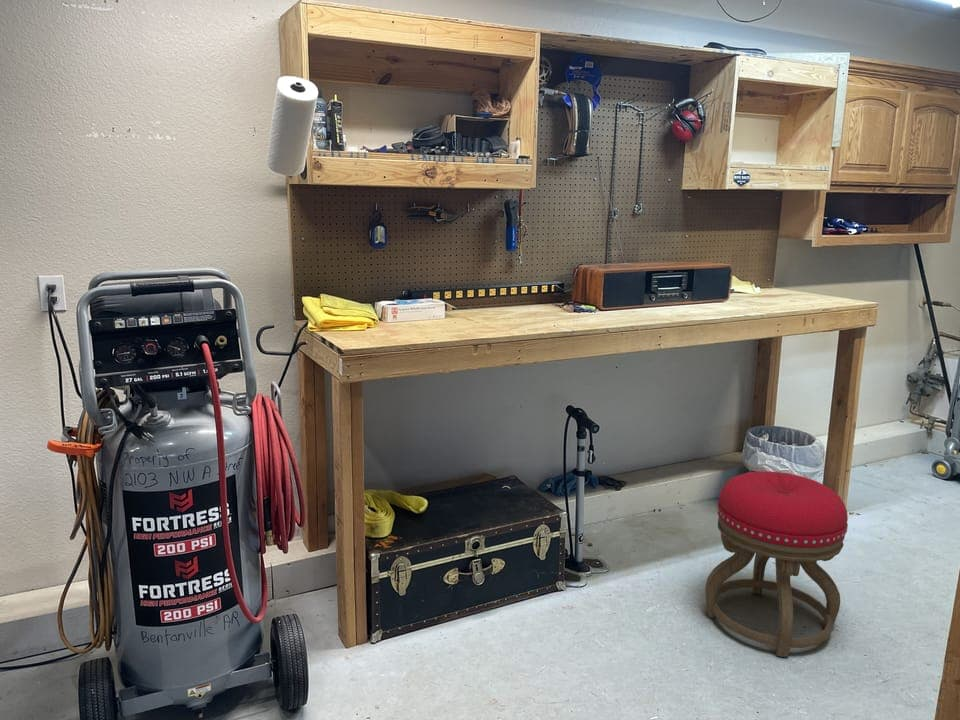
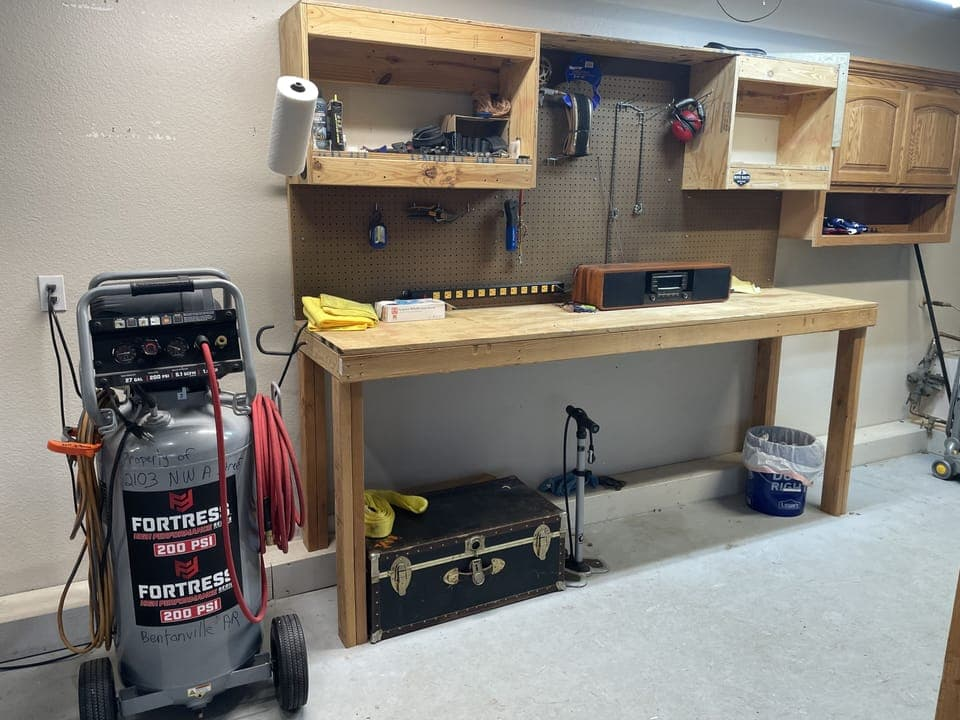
- stool (775, 555)
